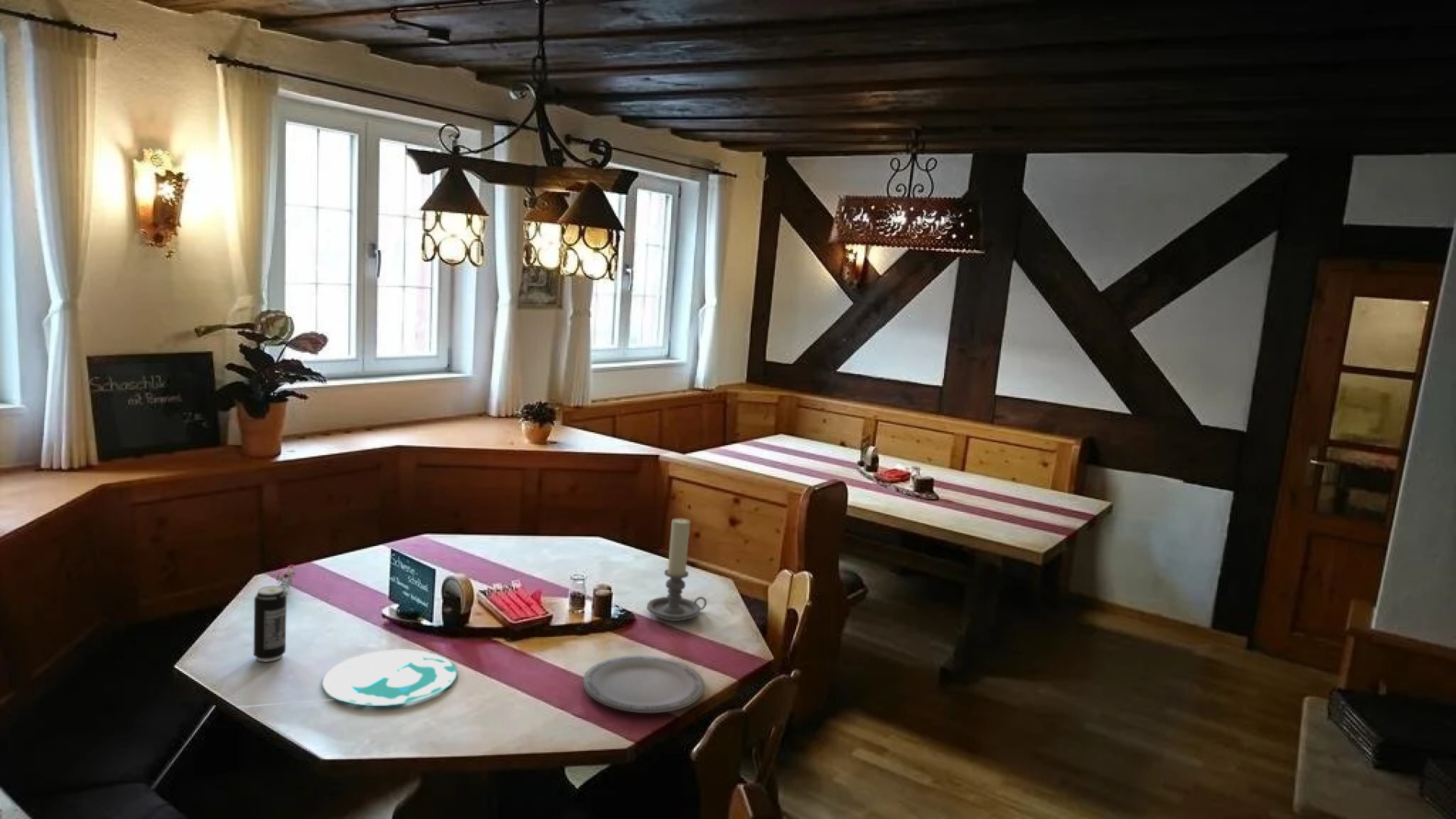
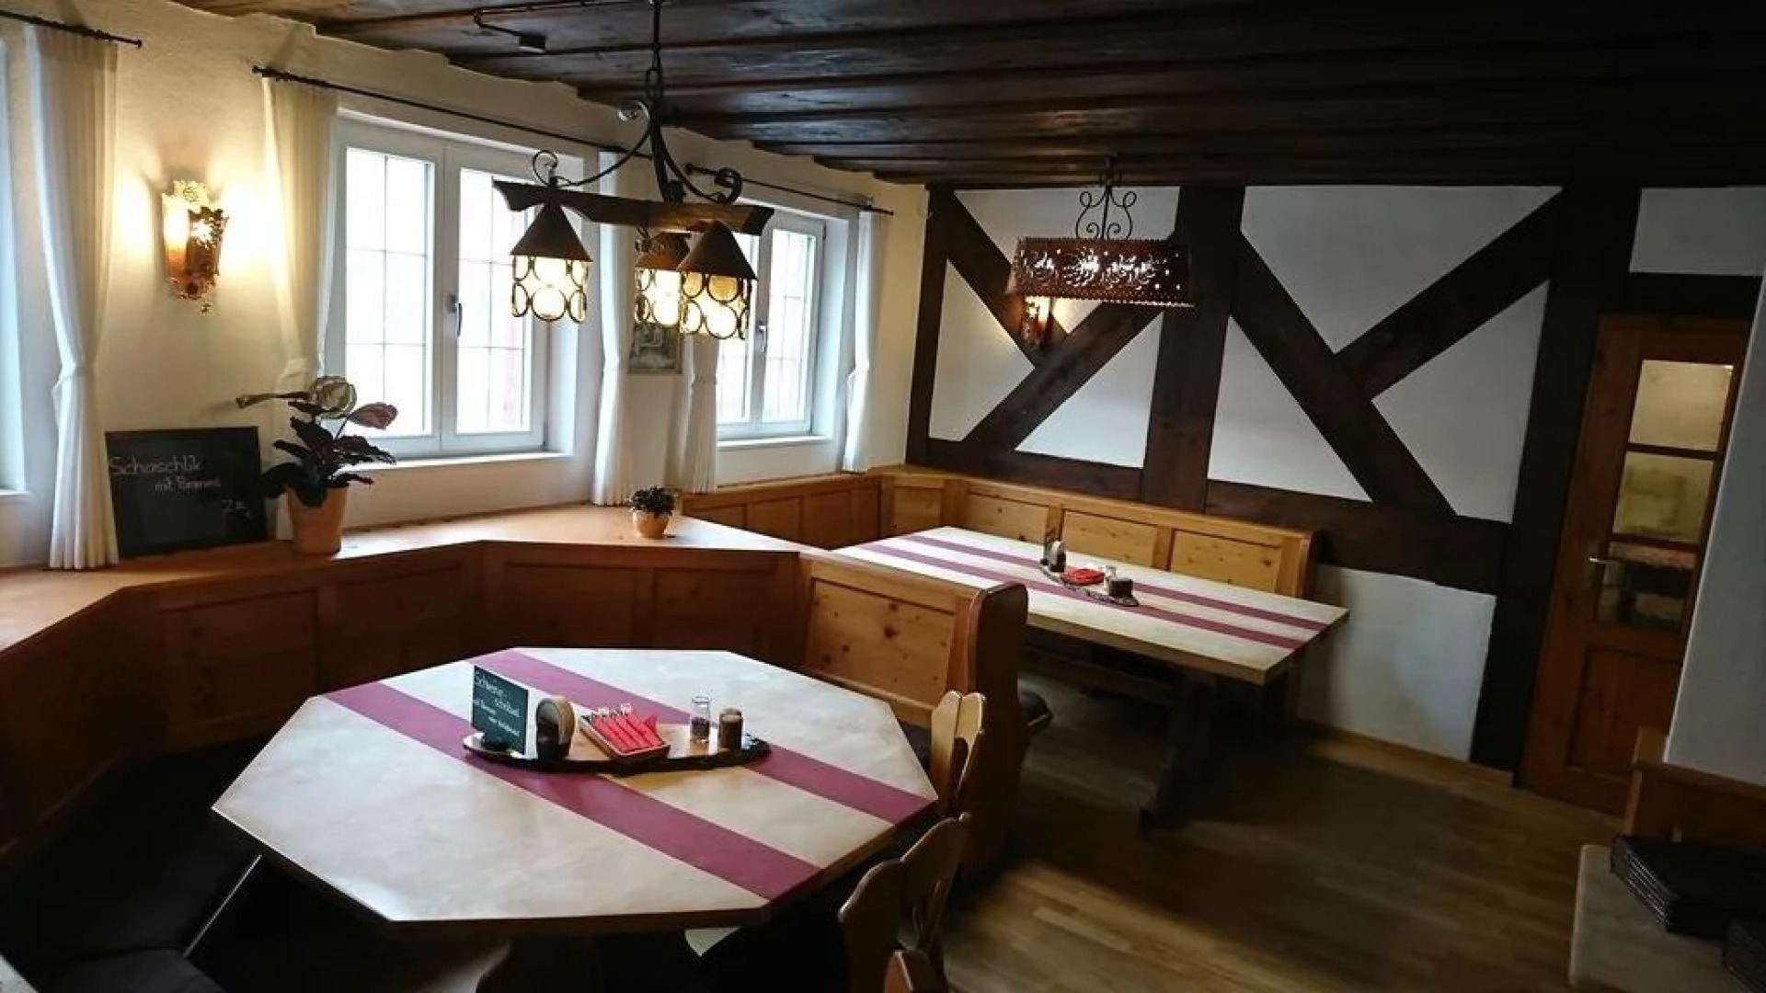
- plate (644, 684)
- candle holder (682, 566)
- beverage can (270, 623)
- flower (285, 579)
- plate (391, 670)
